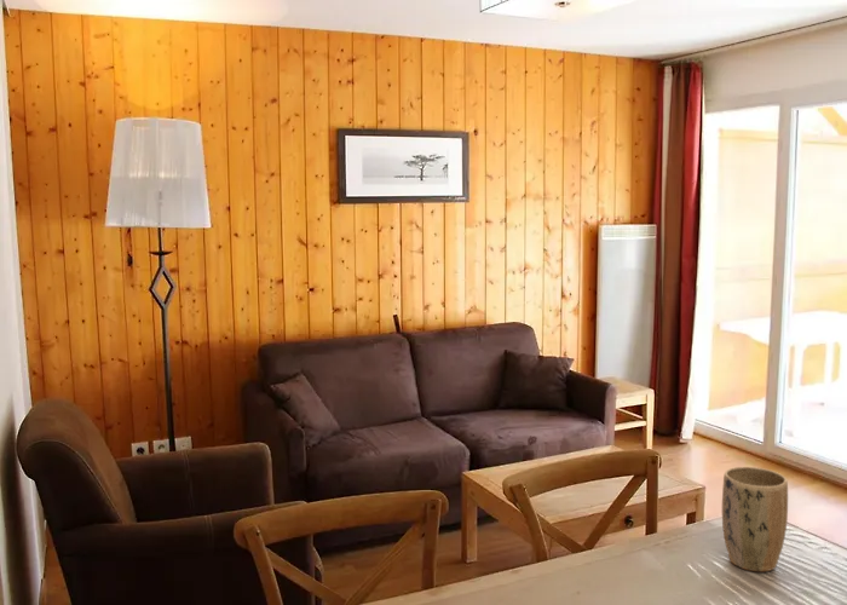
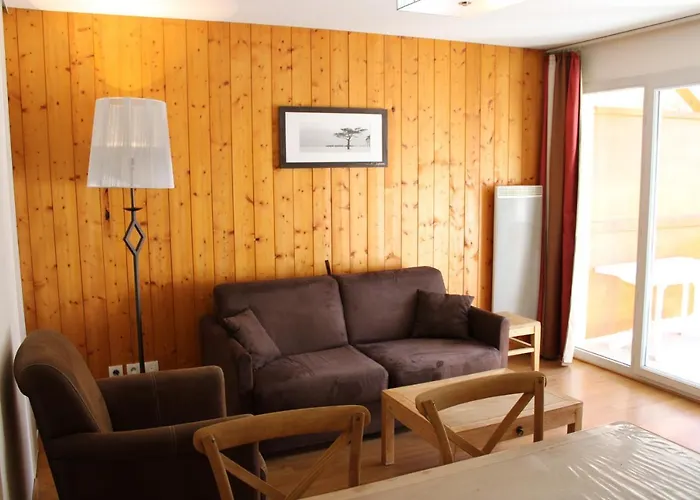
- plant pot (754, 519)
